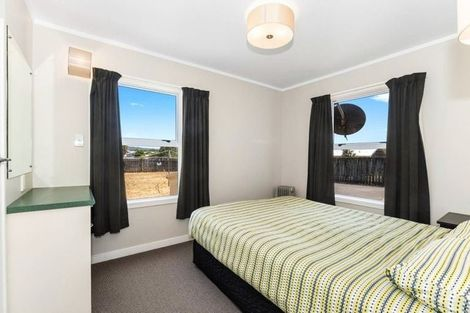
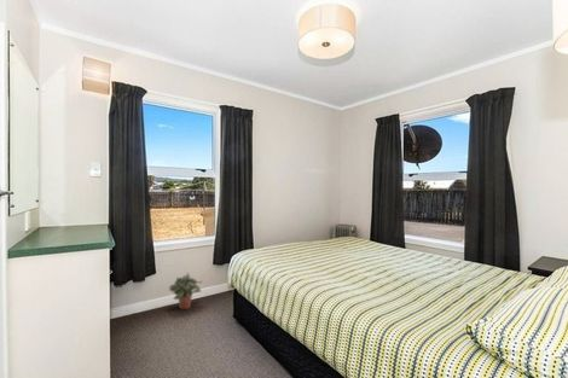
+ potted plant (185, 290)
